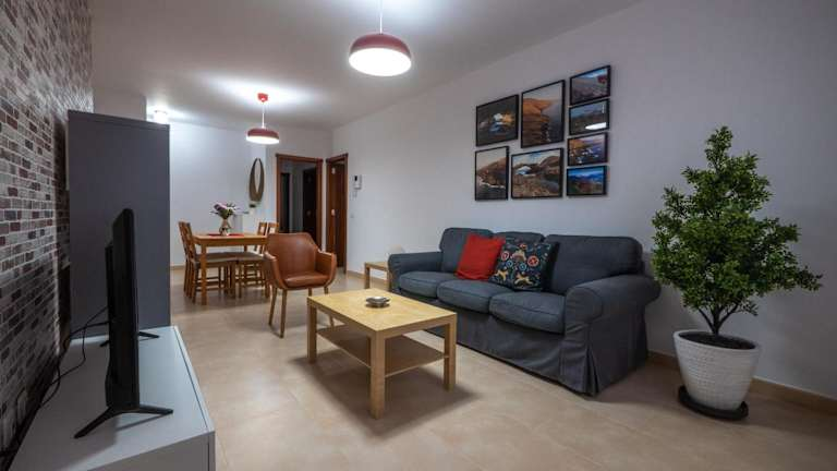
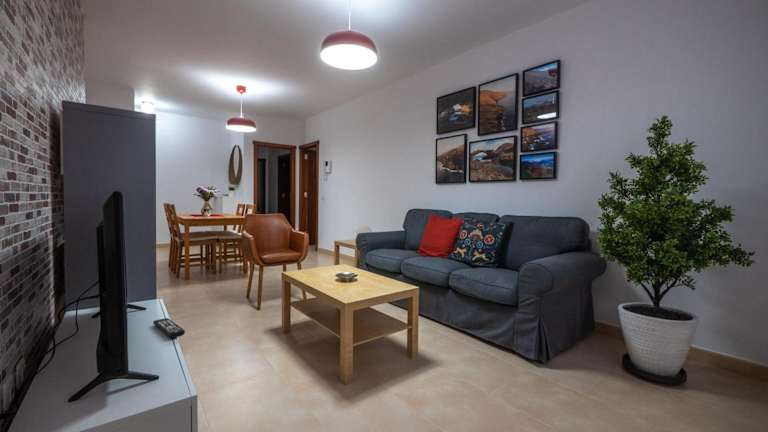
+ remote control (168, 327)
